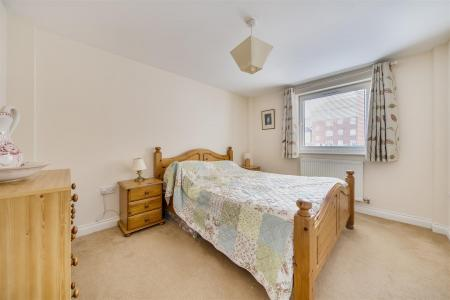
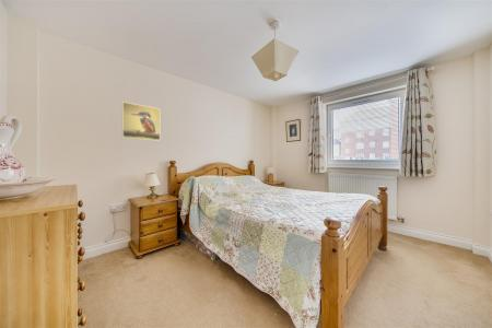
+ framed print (142, 122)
